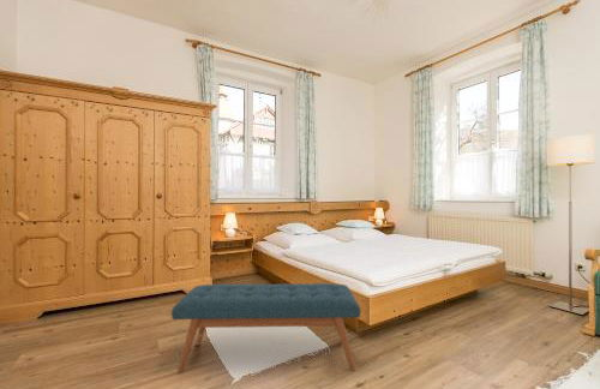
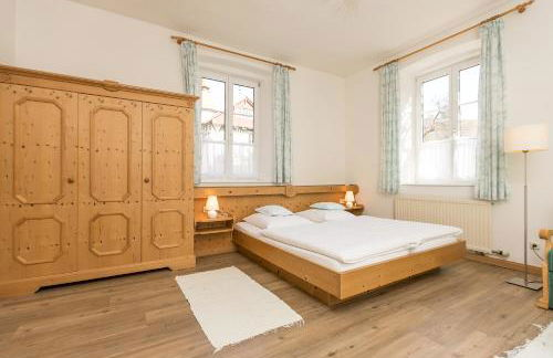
- bench (269, 323)
